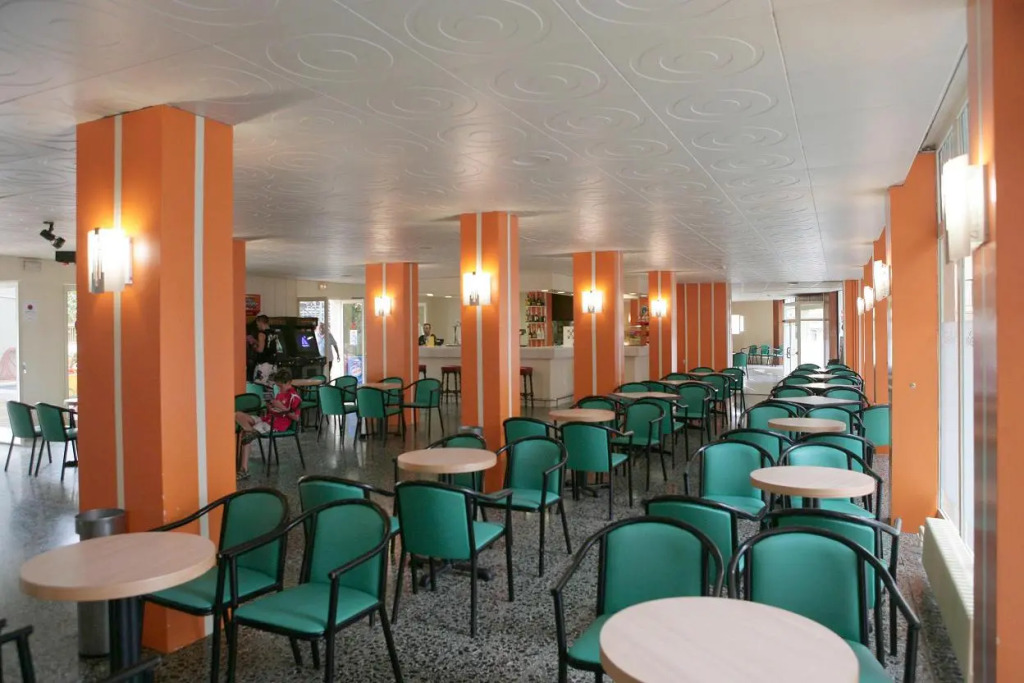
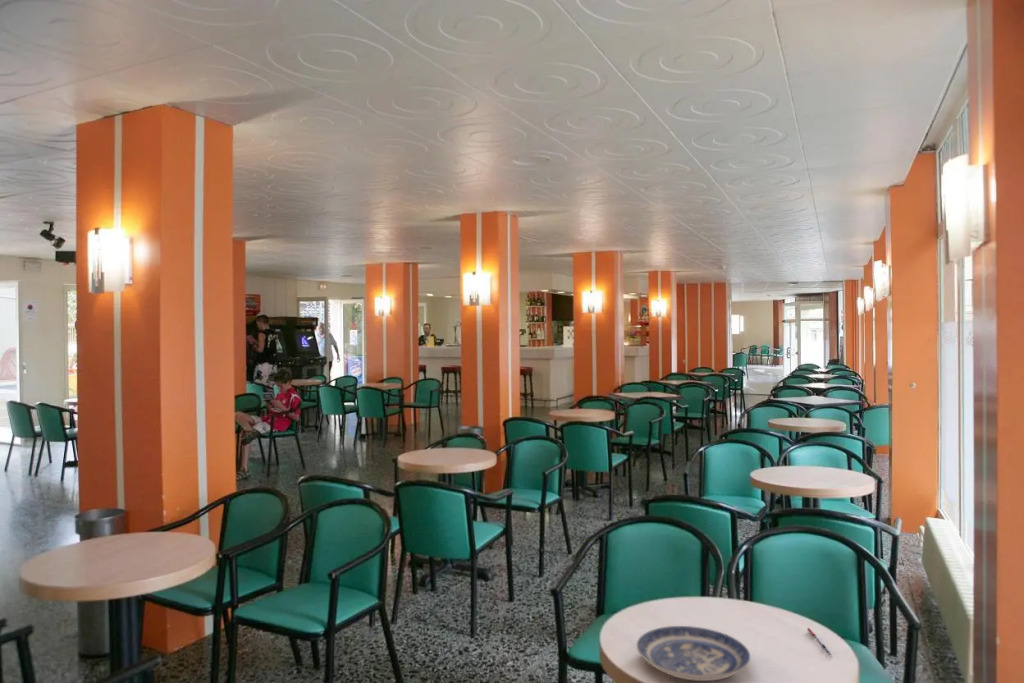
+ pen (819, 641)
+ plate (692, 656)
